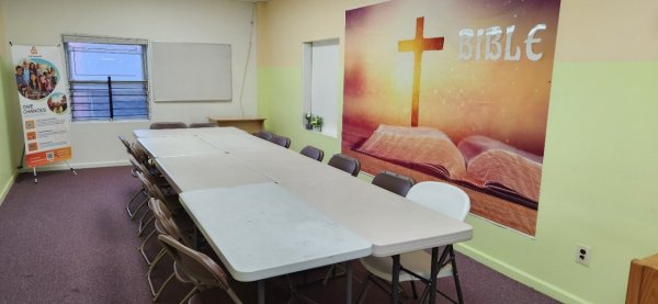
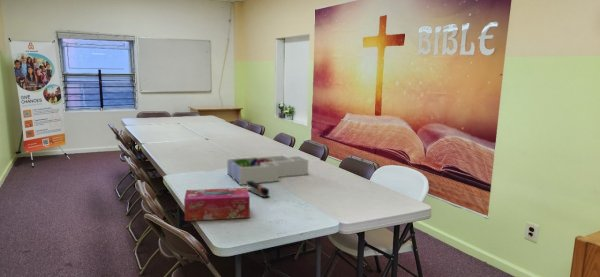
+ stapler (257, 188)
+ desk organizer (270, 168)
+ tissue box (217, 203)
